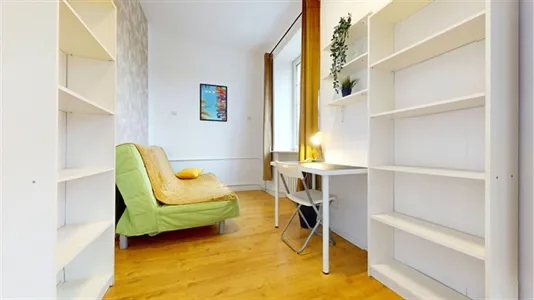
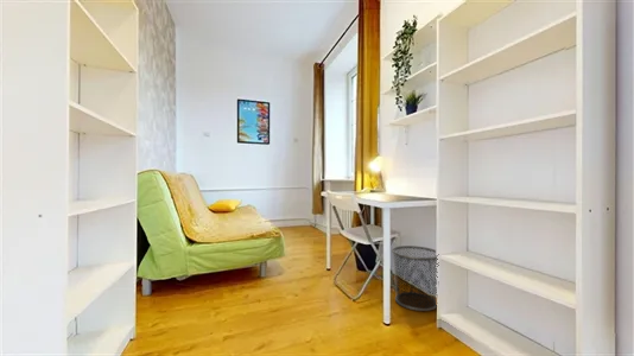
+ waste bin (416, 276)
